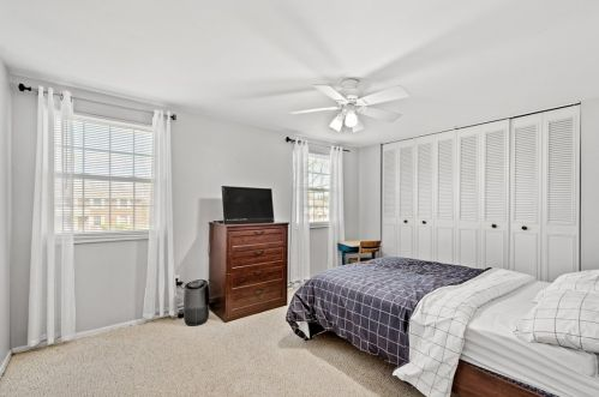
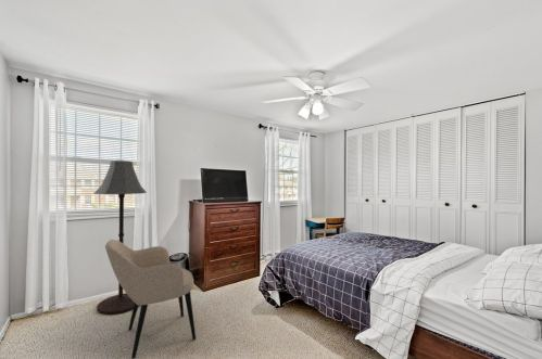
+ armchair (151, 286)
+ floor lamp (121, 232)
